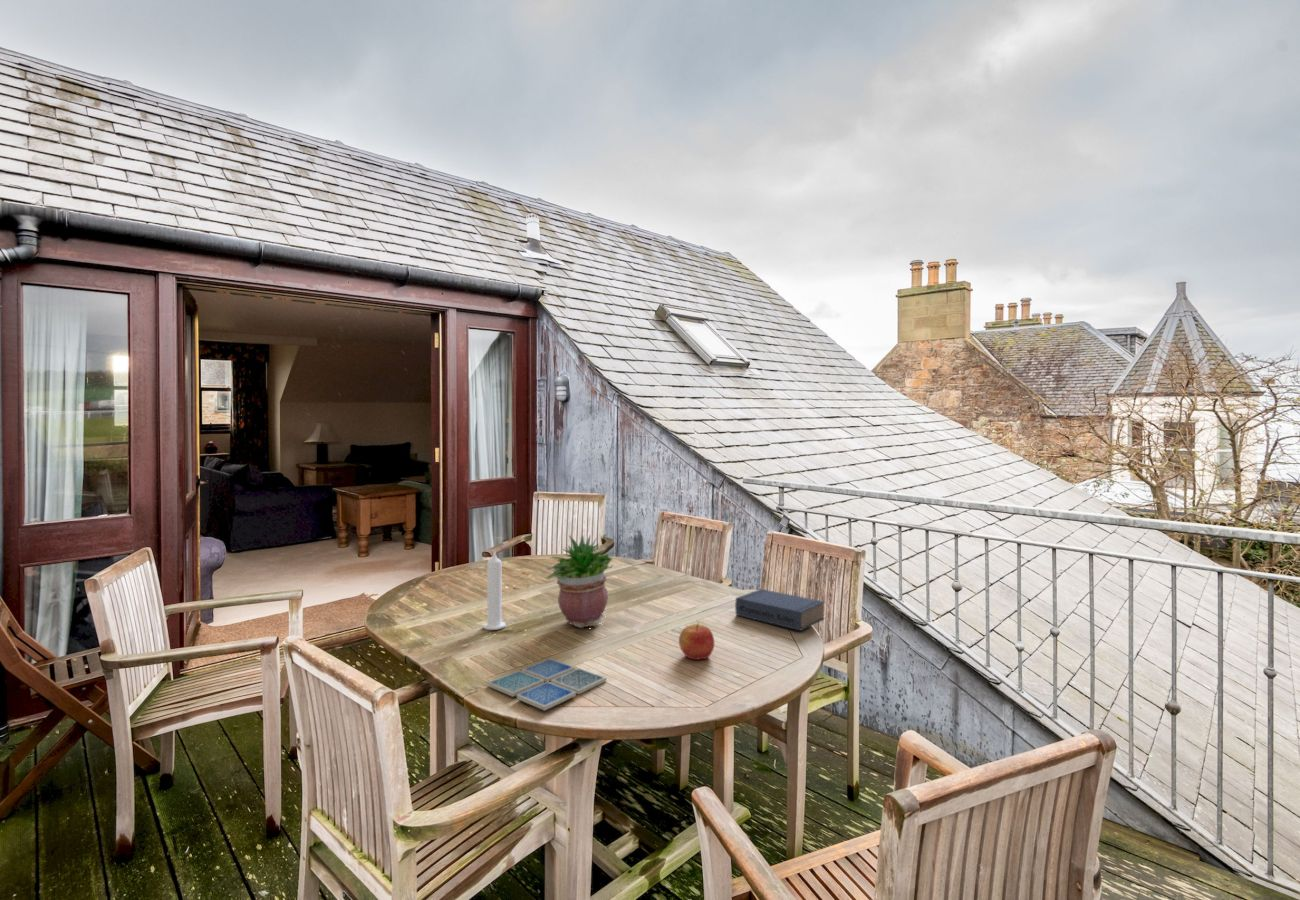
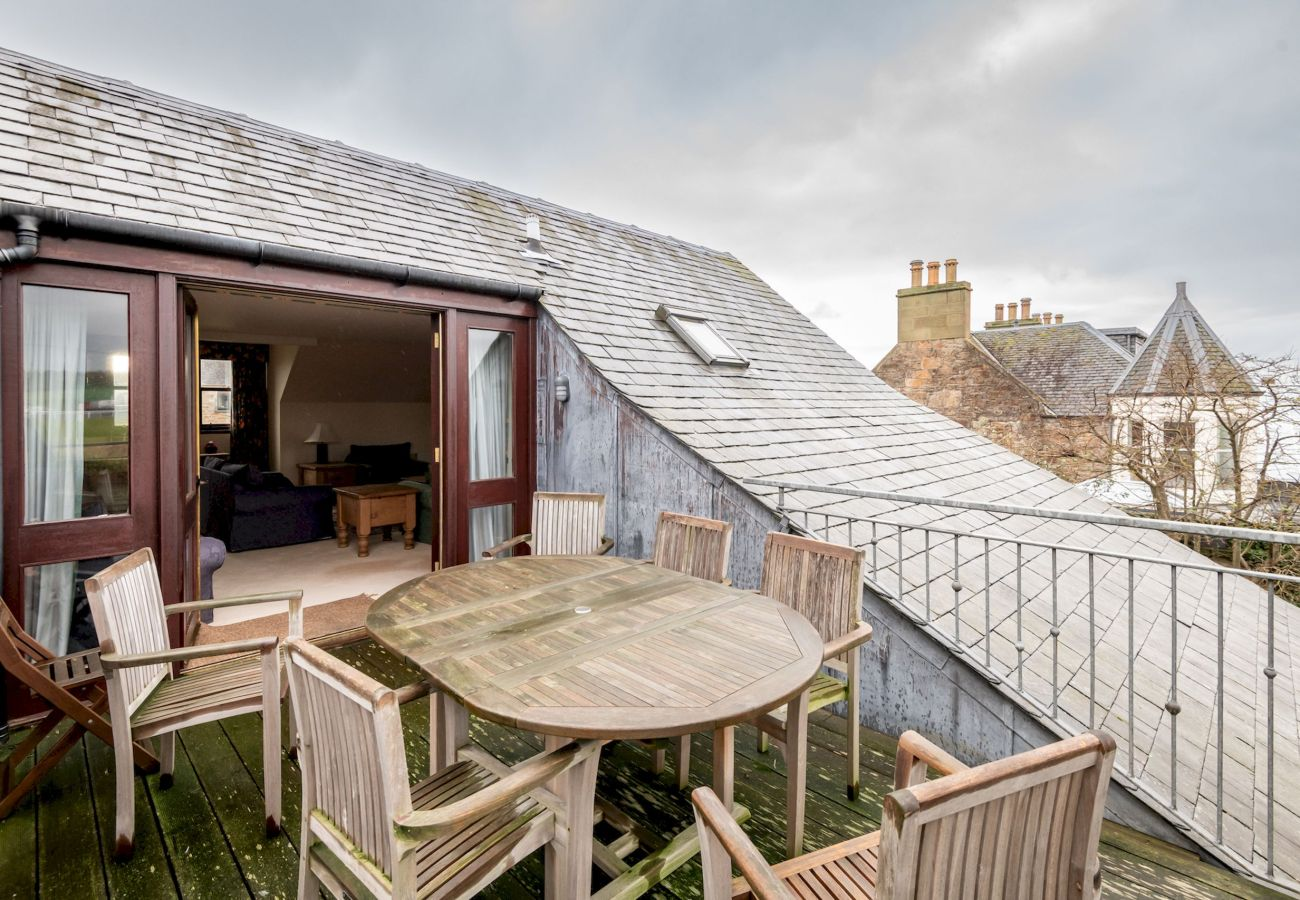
- apple (696, 639)
- candle (494, 588)
- drink coaster (547, 681)
- book (779, 608)
- potted plant (581, 579)
